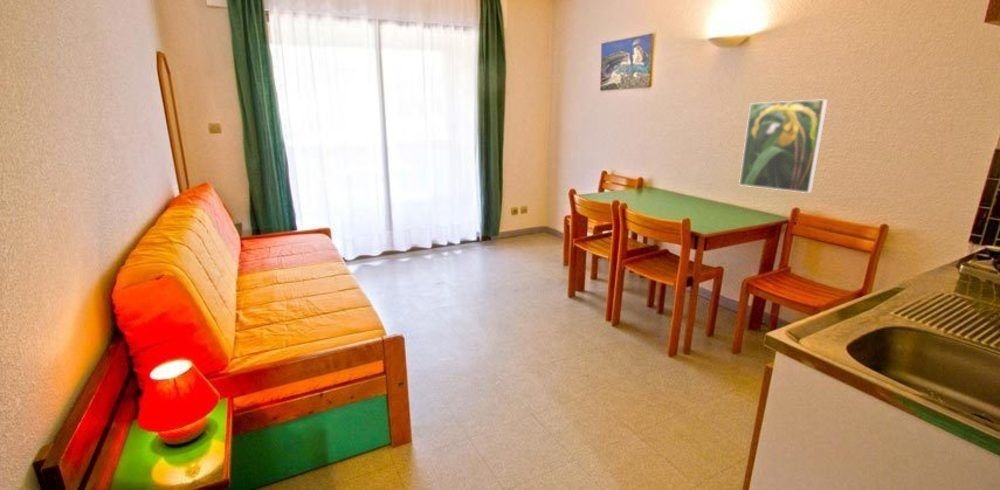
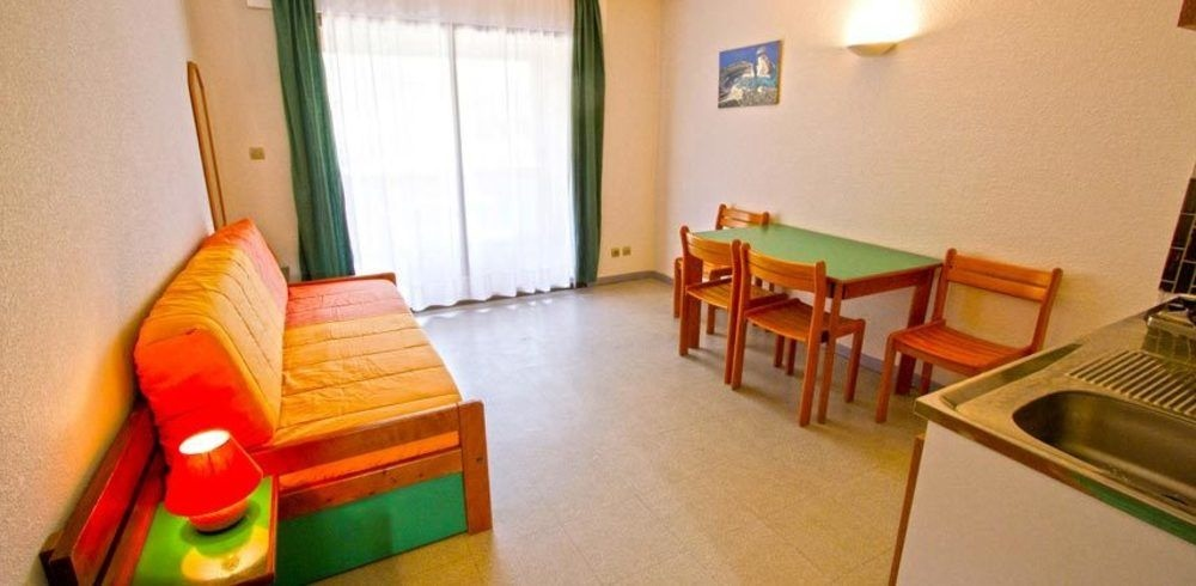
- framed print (779, 146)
